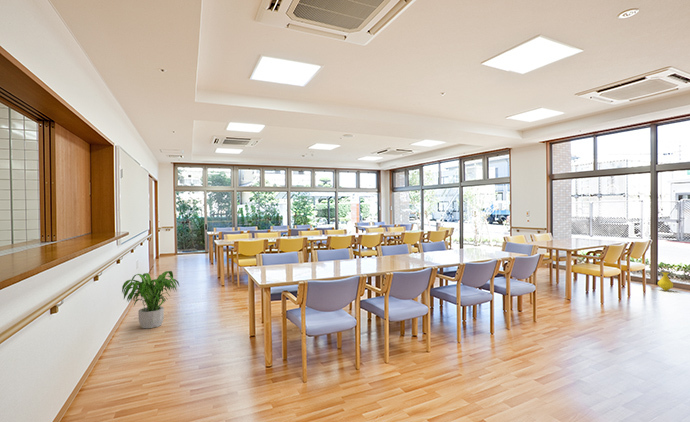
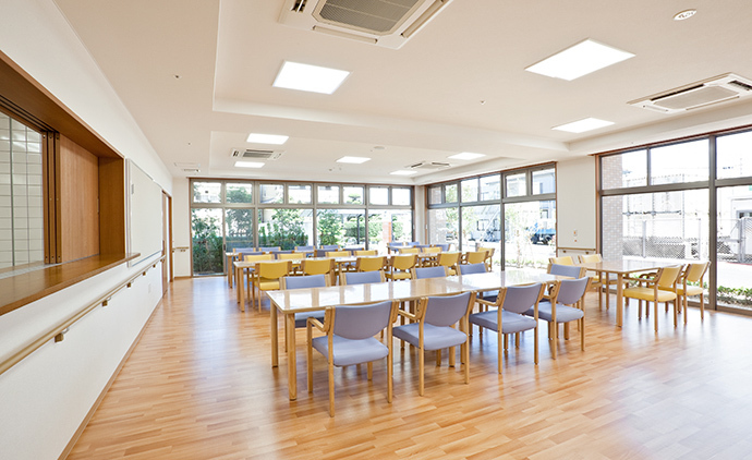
- potted plant (152, 299)
- vase (665, 280)
